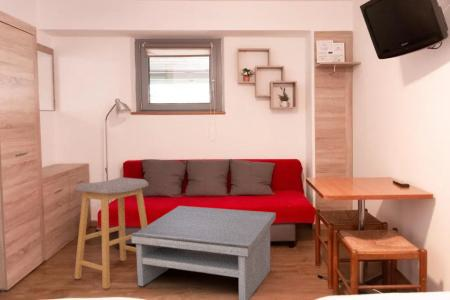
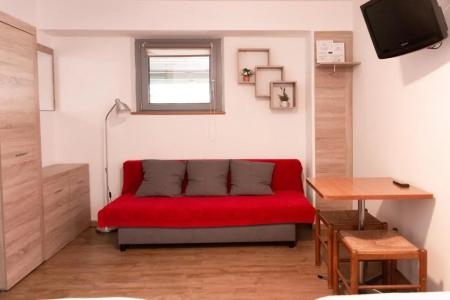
- coffee table (208, 247)
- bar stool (114, 227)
